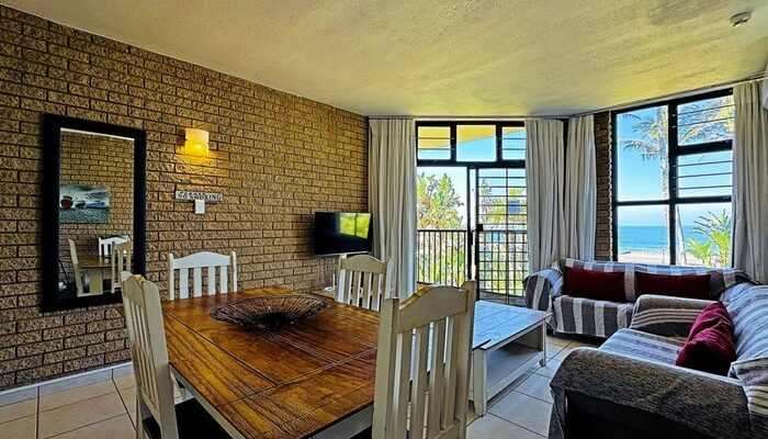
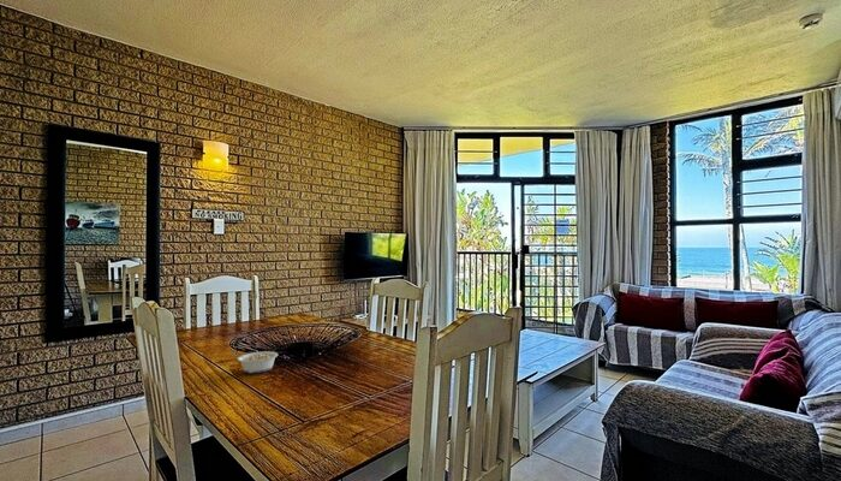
+ legume (256, 361)
